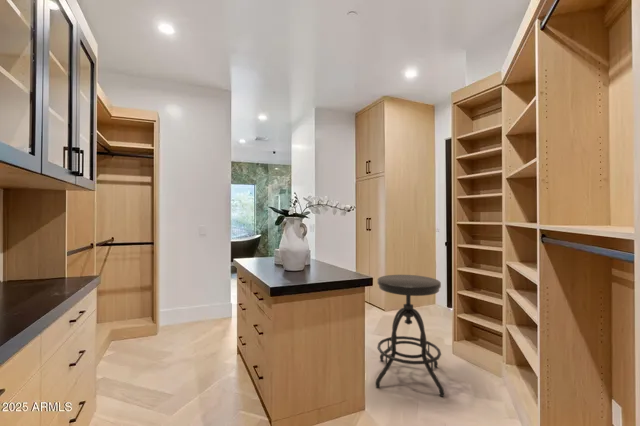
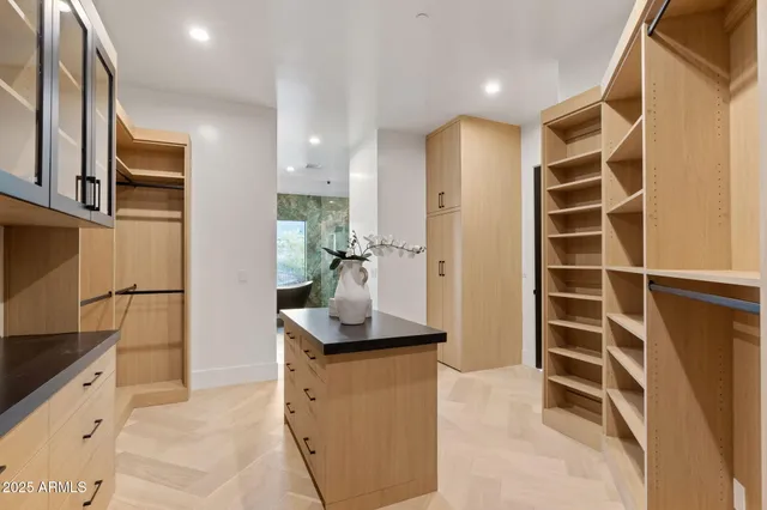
- stool (408, 324)
